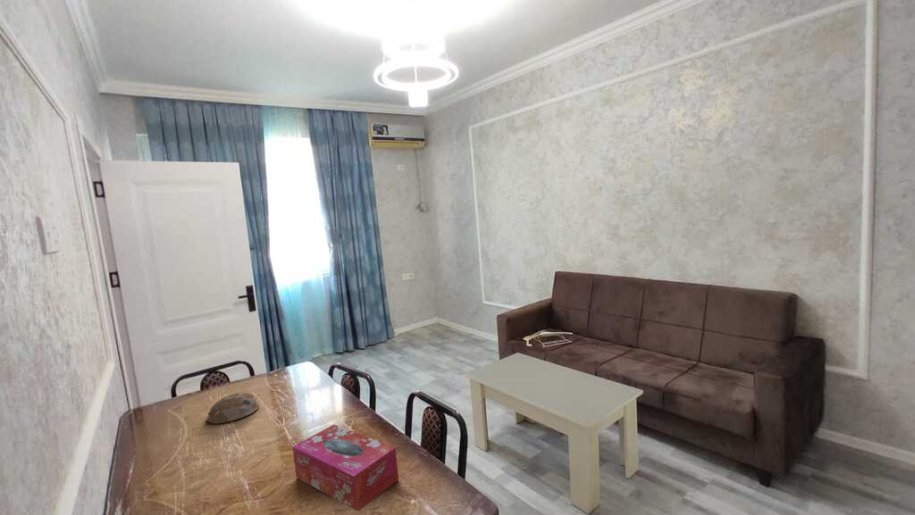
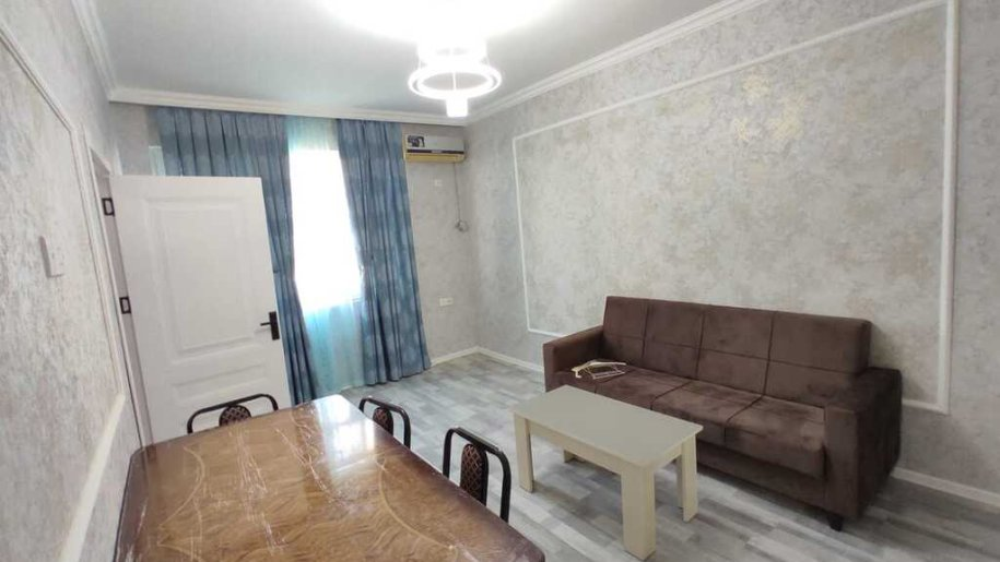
- tissue box (344, 462)
- bowl (232, 404)
